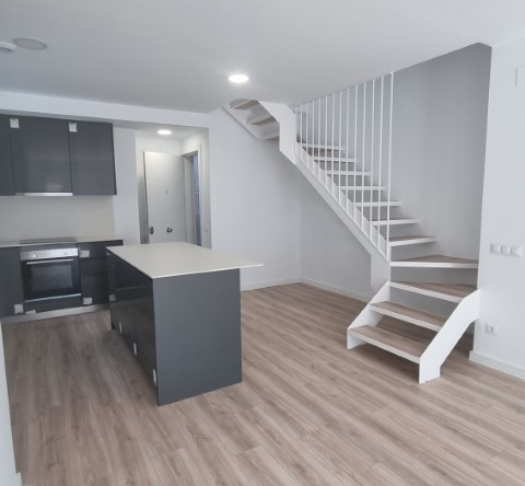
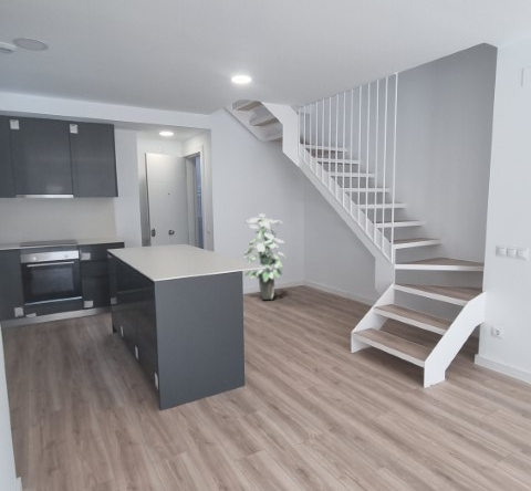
+ indoor plant (263, 257)
